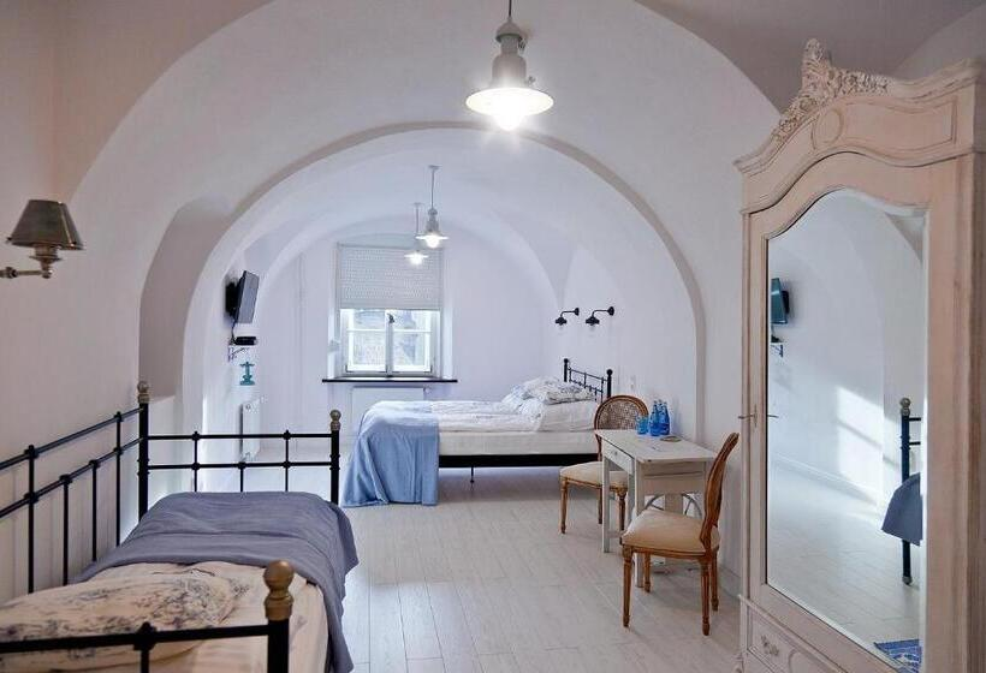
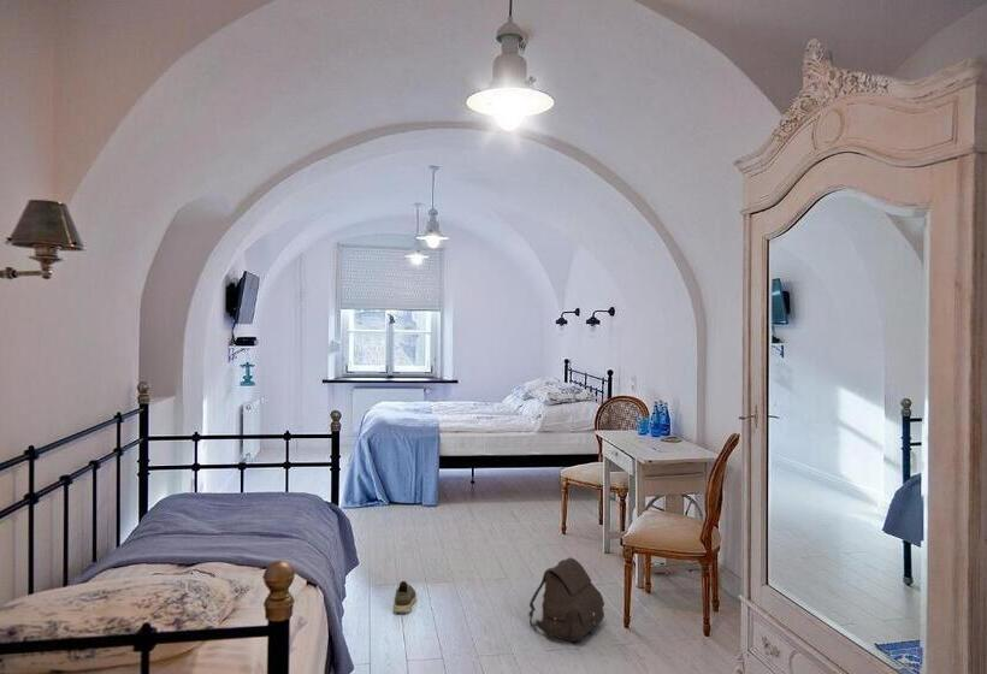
+ shoe (404, 591)
+ satchel (565, 596)
